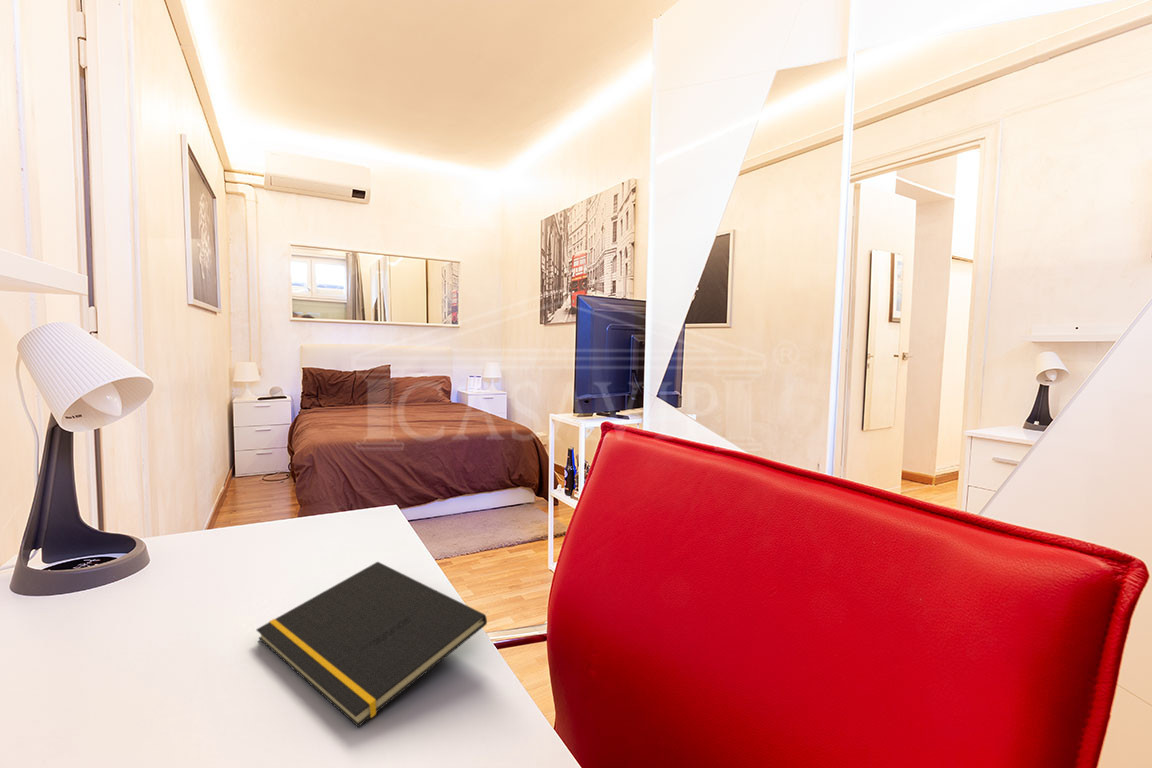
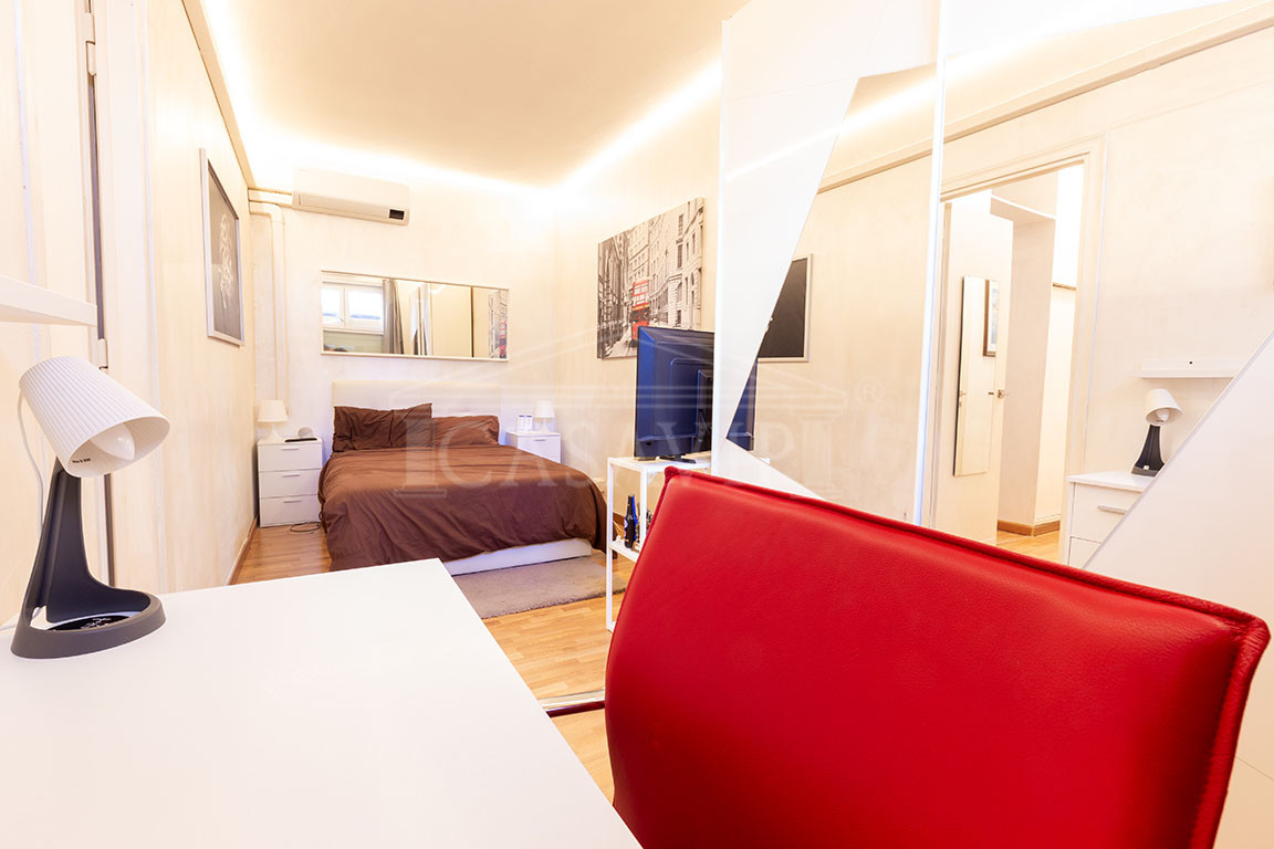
- notepad (370, 626)
